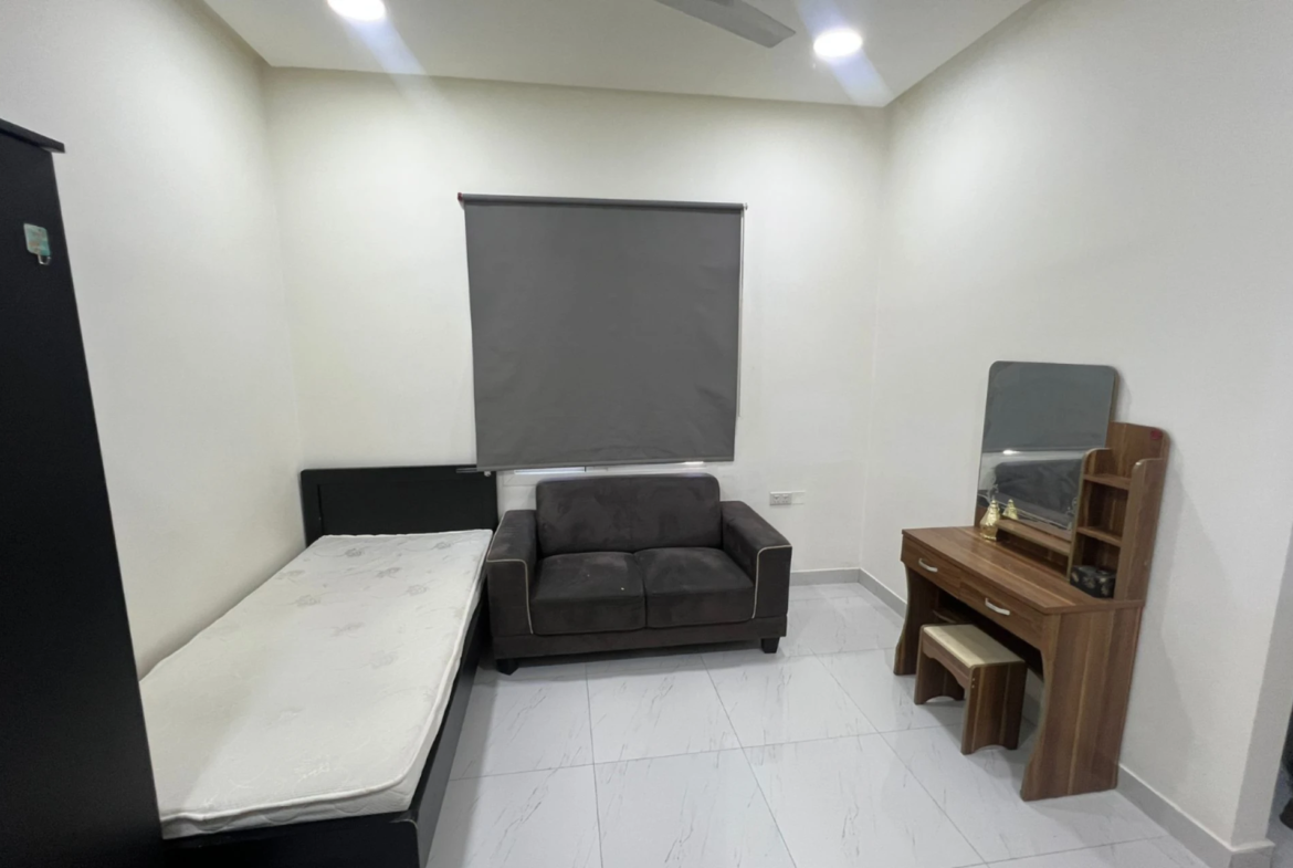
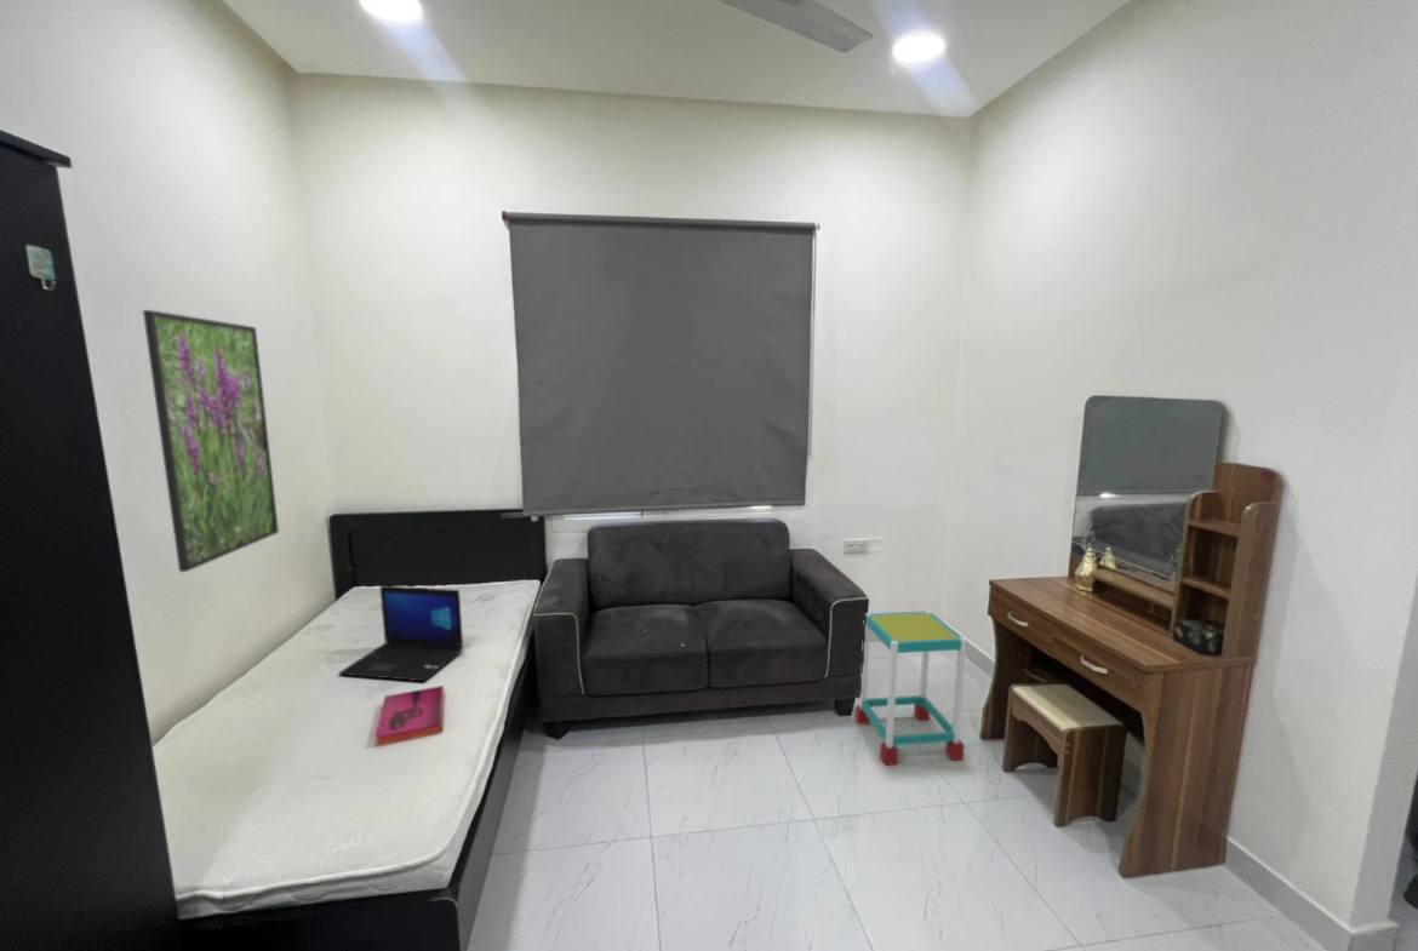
+ hardback book (412, 714)
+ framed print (221, 437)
+ side table (920, 682)
+ laptop (401, 630)
